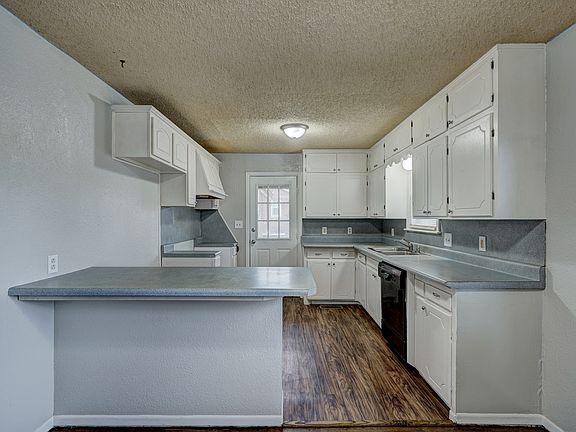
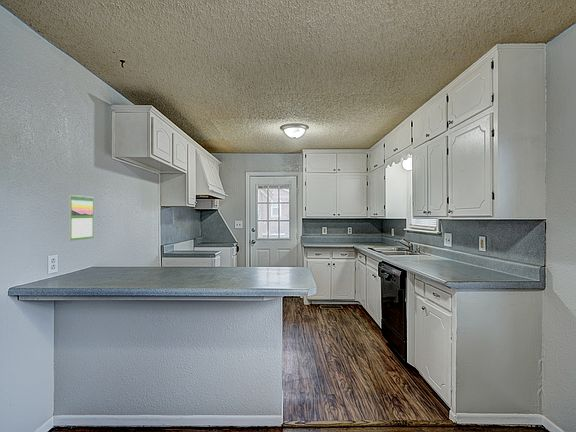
+ calendar (82, 217)
